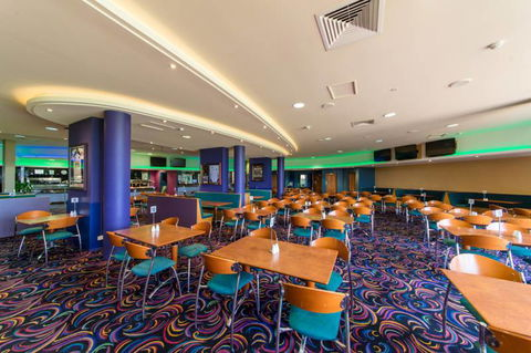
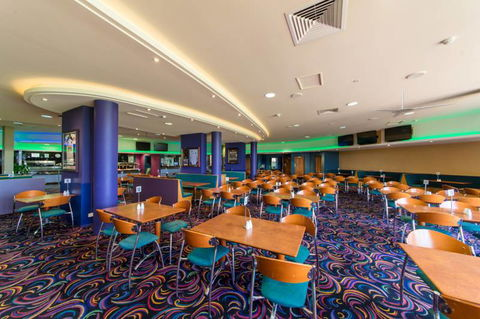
+ ceiling fan (409, 108)
